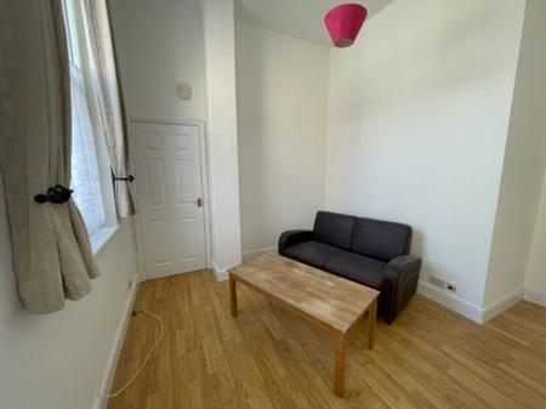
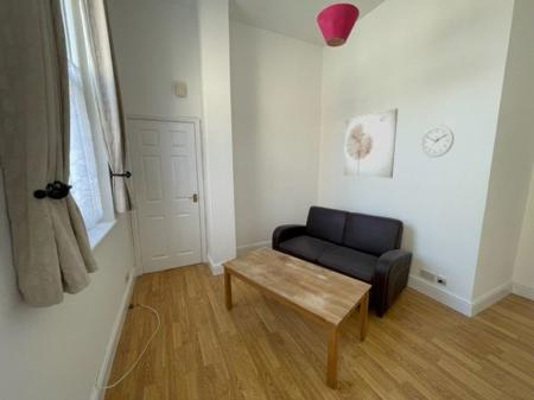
+ wall clock (436, 141)
+ wall art (367, 146)
